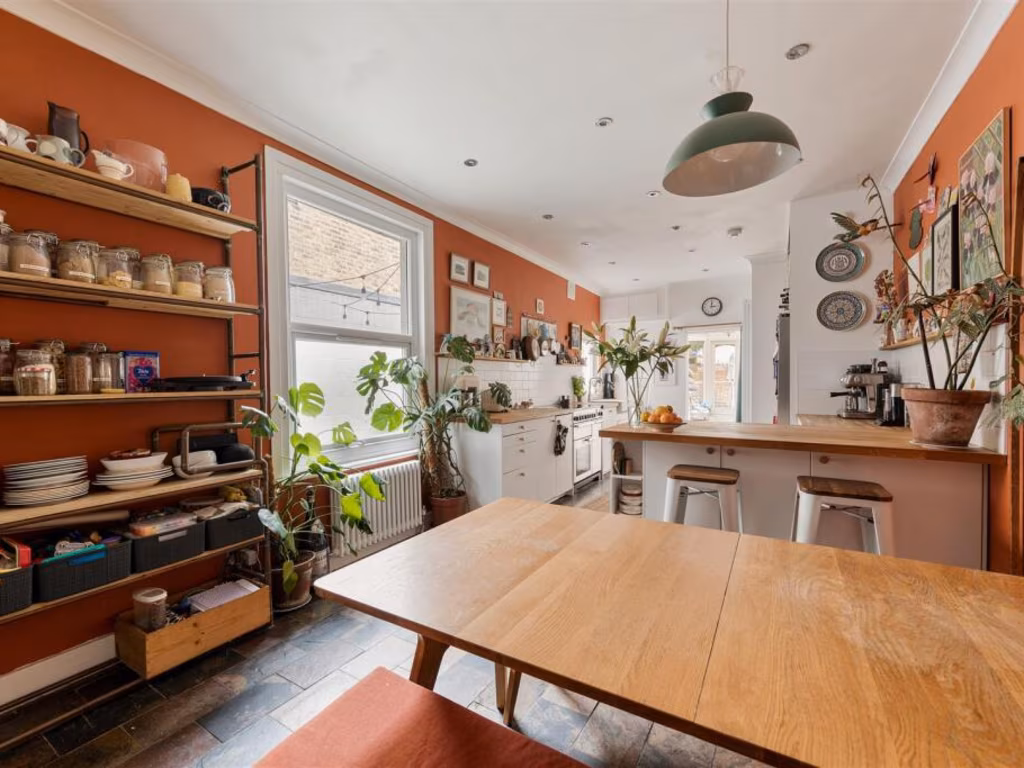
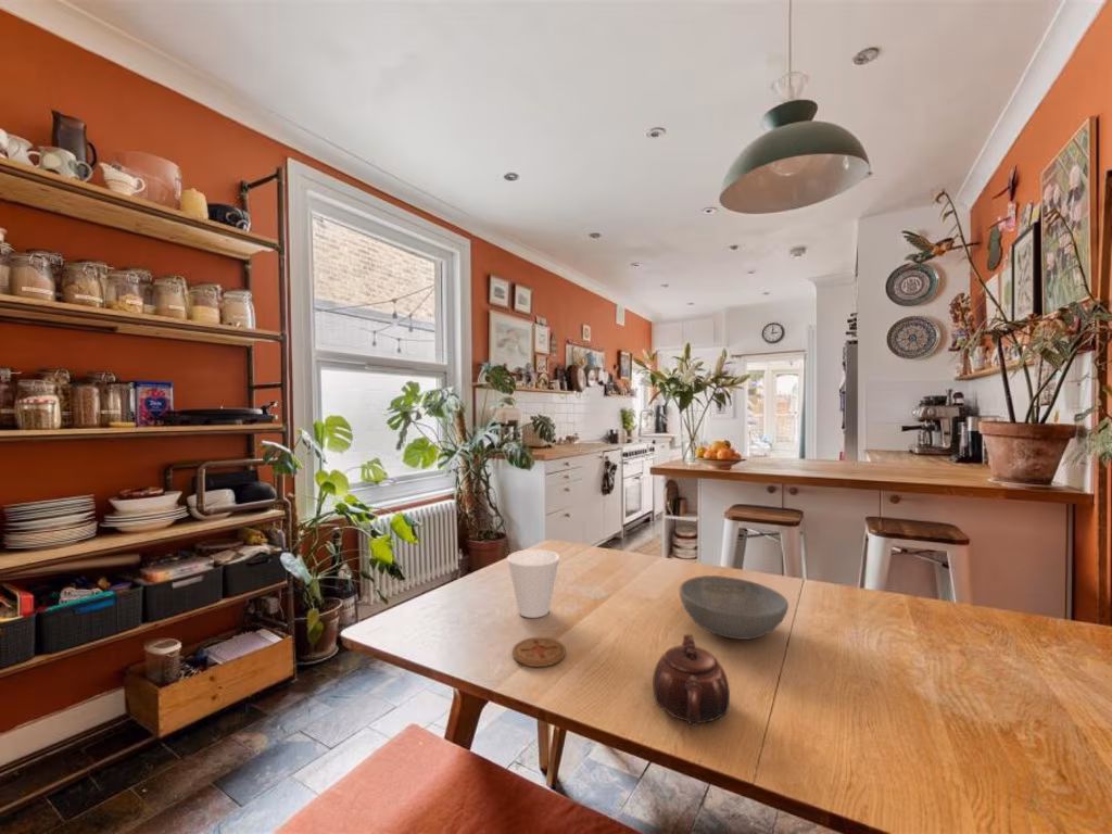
+ teapot (690, 673)
+ cup (533, 583)
+ bowl (731, 610)
+ coaster (539, 650)
